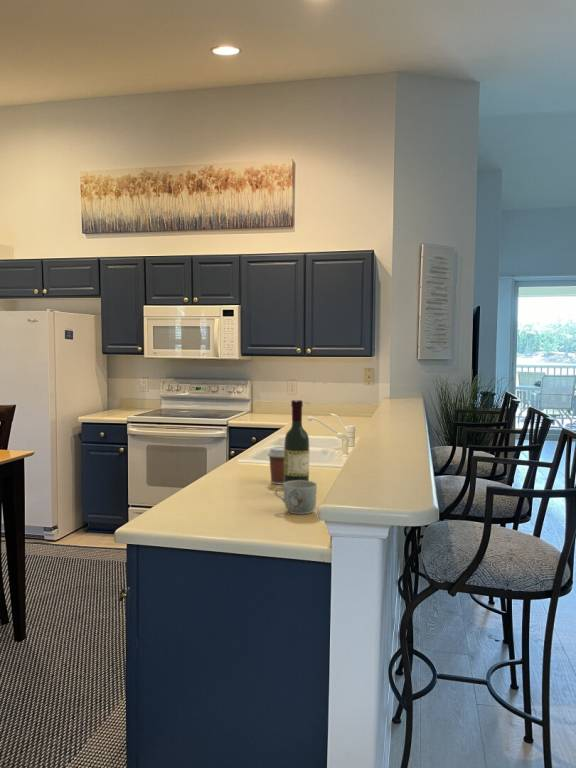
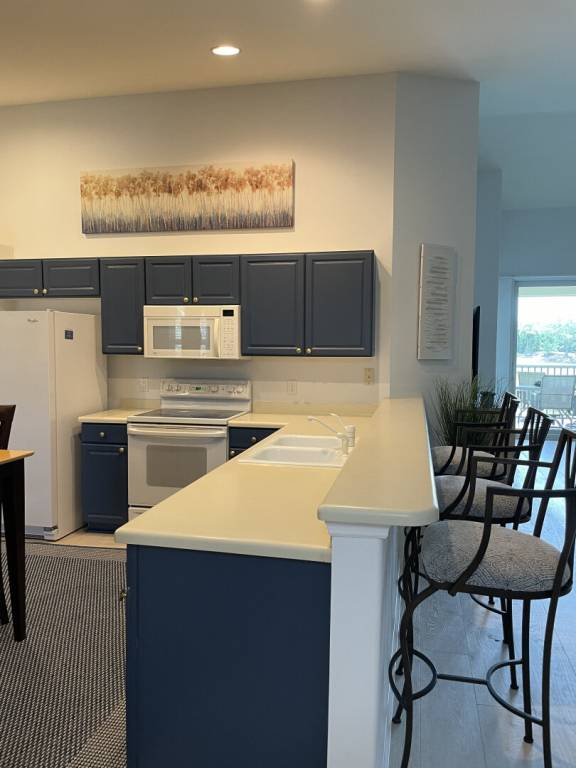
- wine bottle (296, 447)
- mug (295, 497)
- coffee cup (280, 465)
